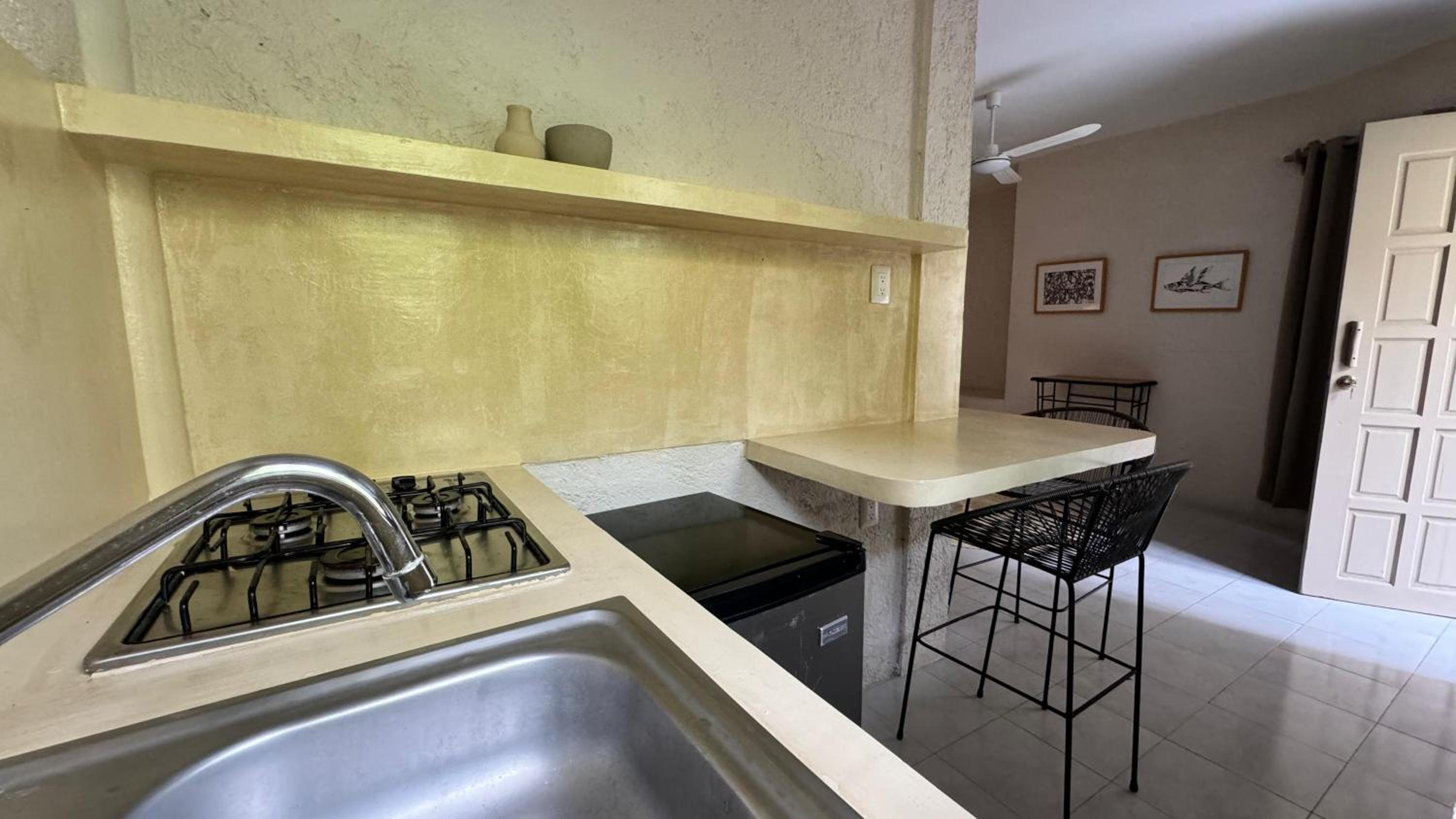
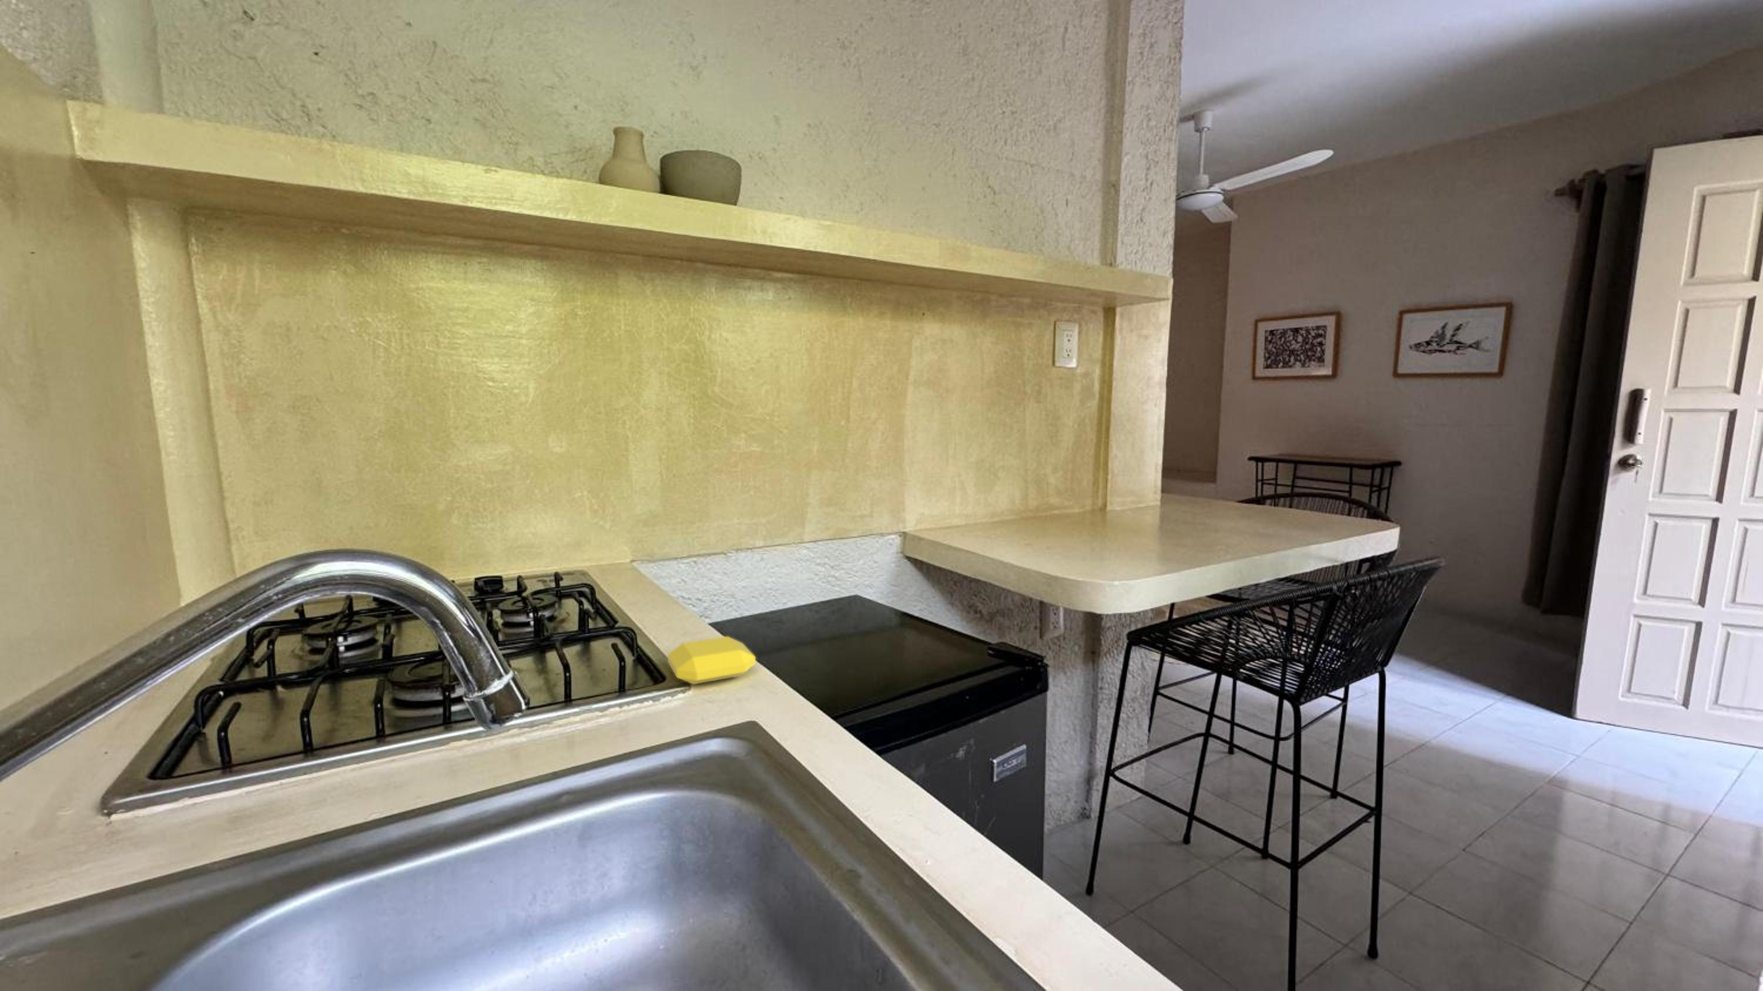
+ soap bar (711, 659)
